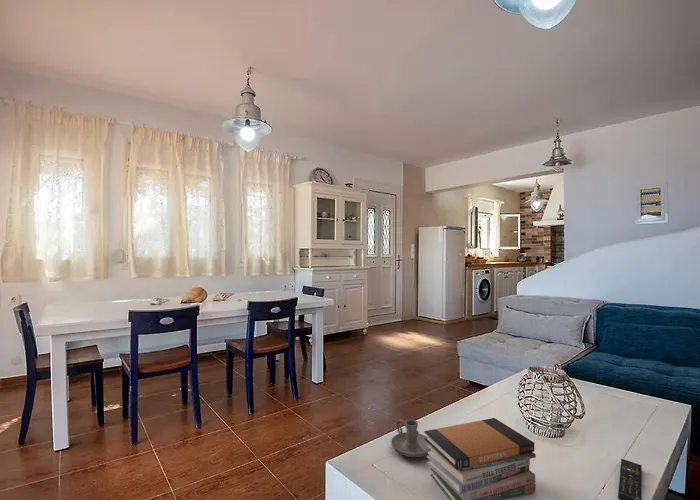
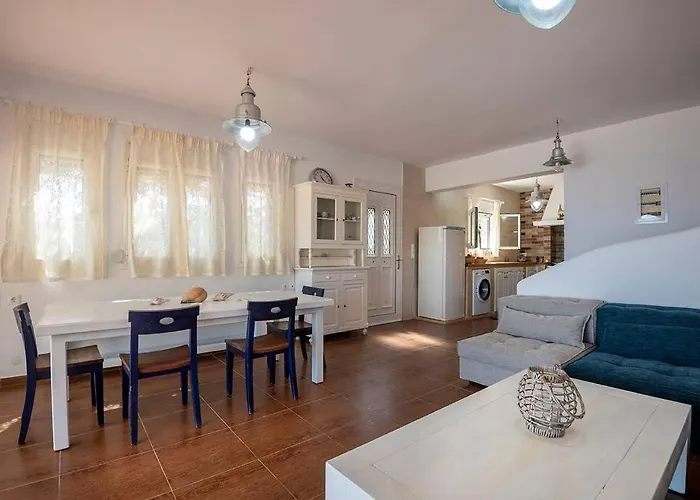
- remote control (630, 481)
- candle holder (409, 434)
- book stack (478, 460)
